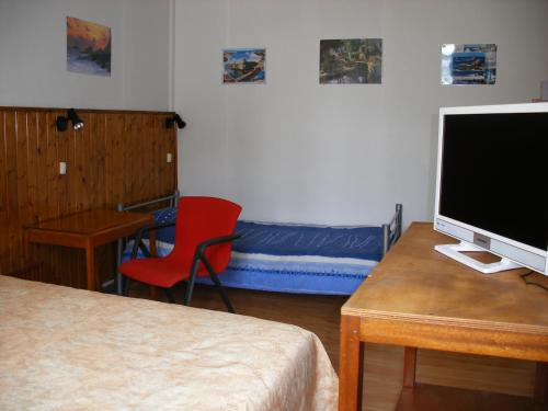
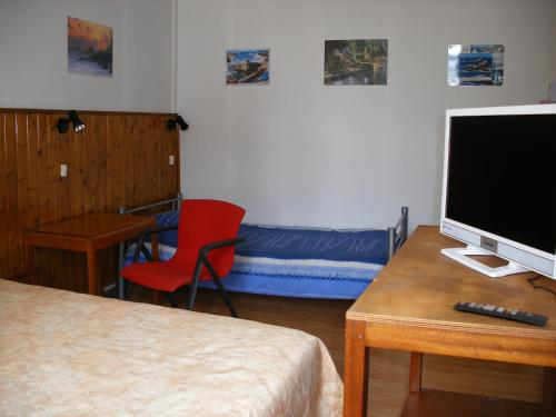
+ remote control (499, 312)
